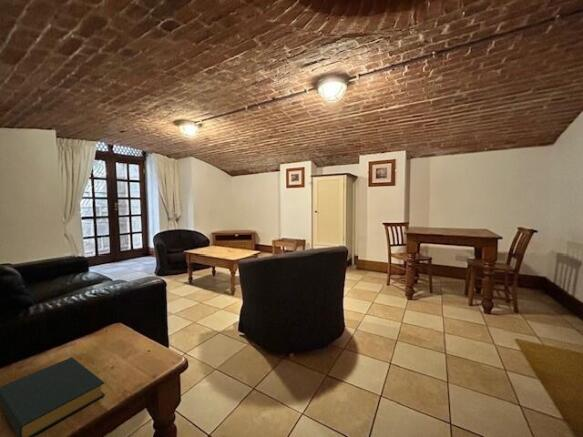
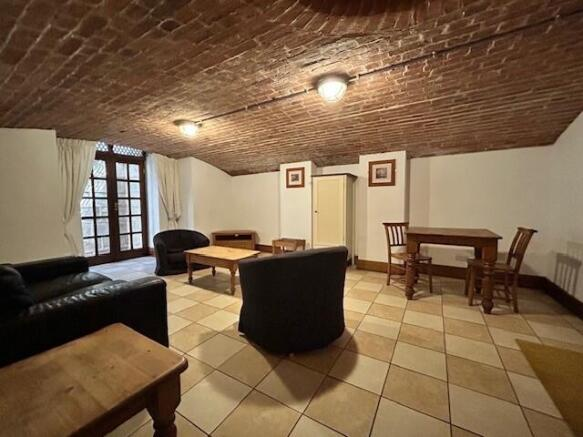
- hardback book (51, 391)
